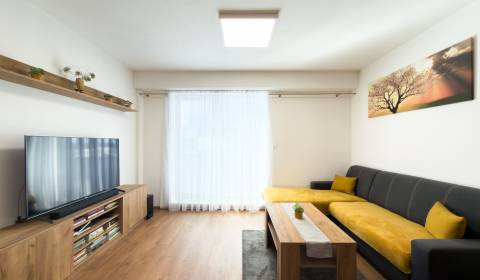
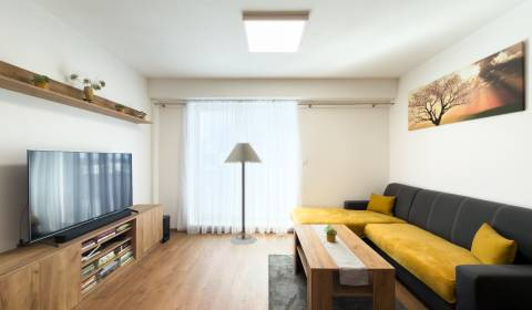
+ floor lamp (243, 190)
